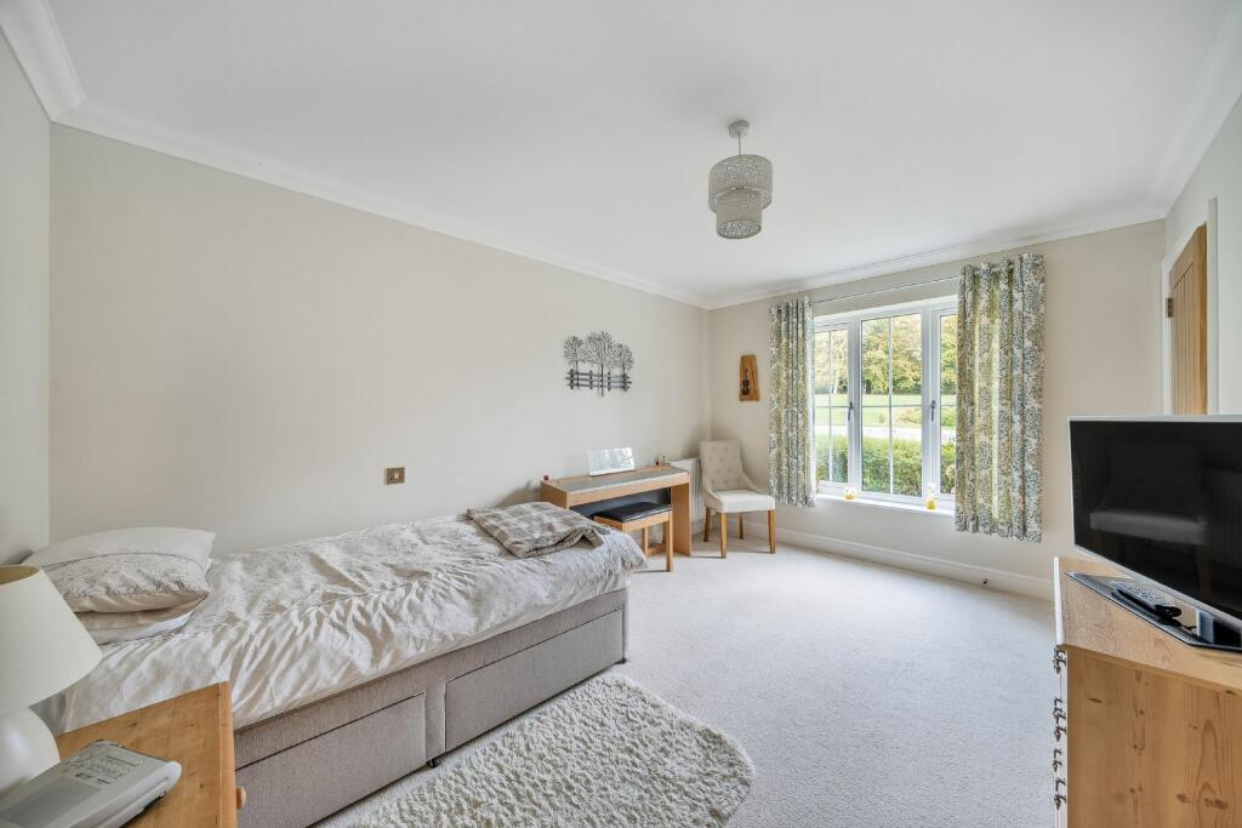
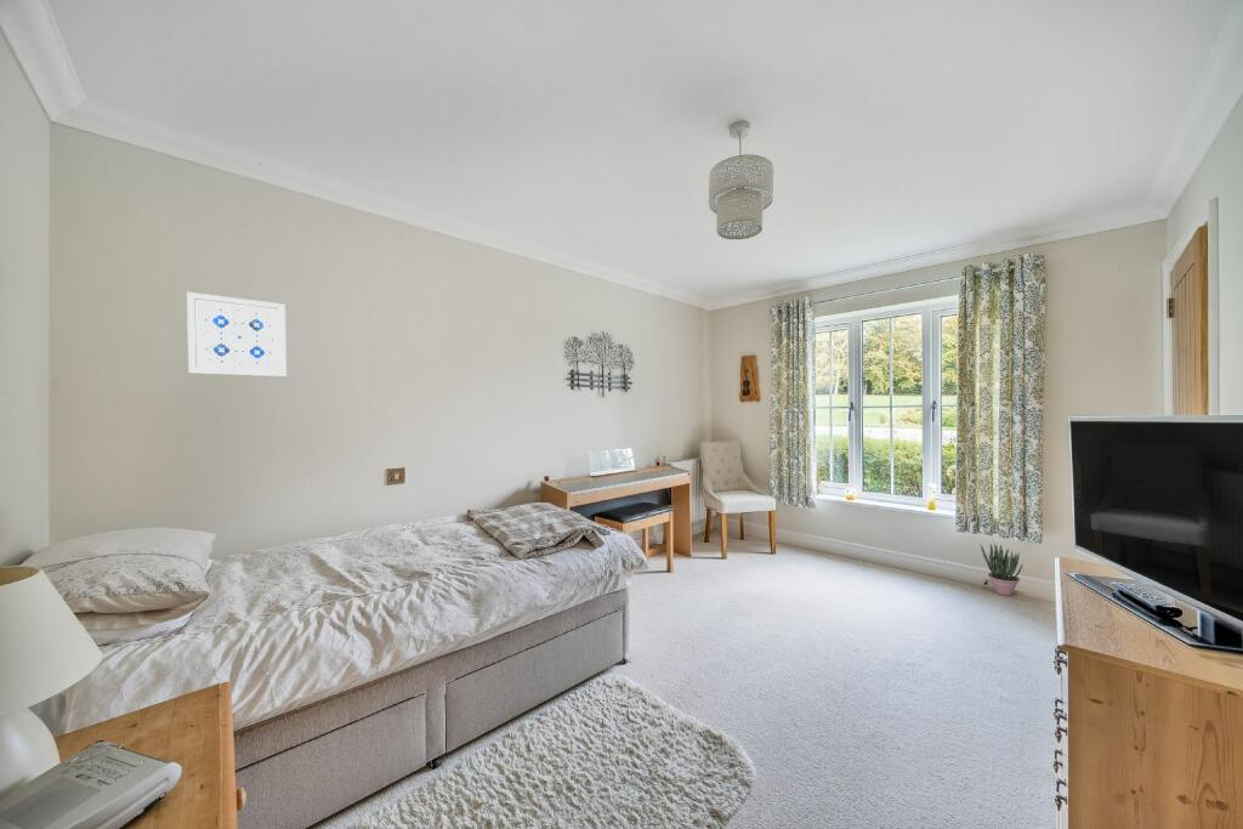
+ potted plant (1000, 568)
+ wall art (239, 336)
